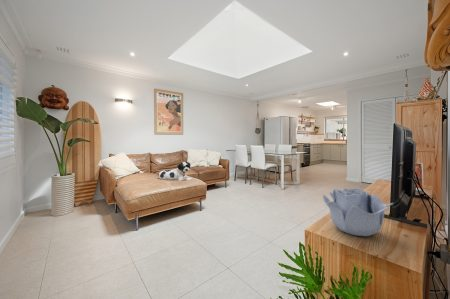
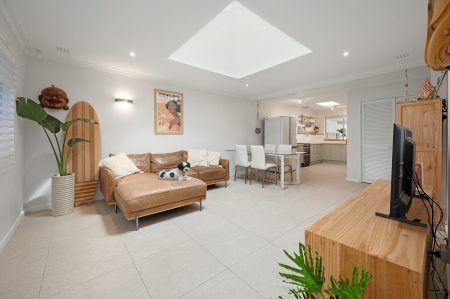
- decorative bowl (355, 210)
